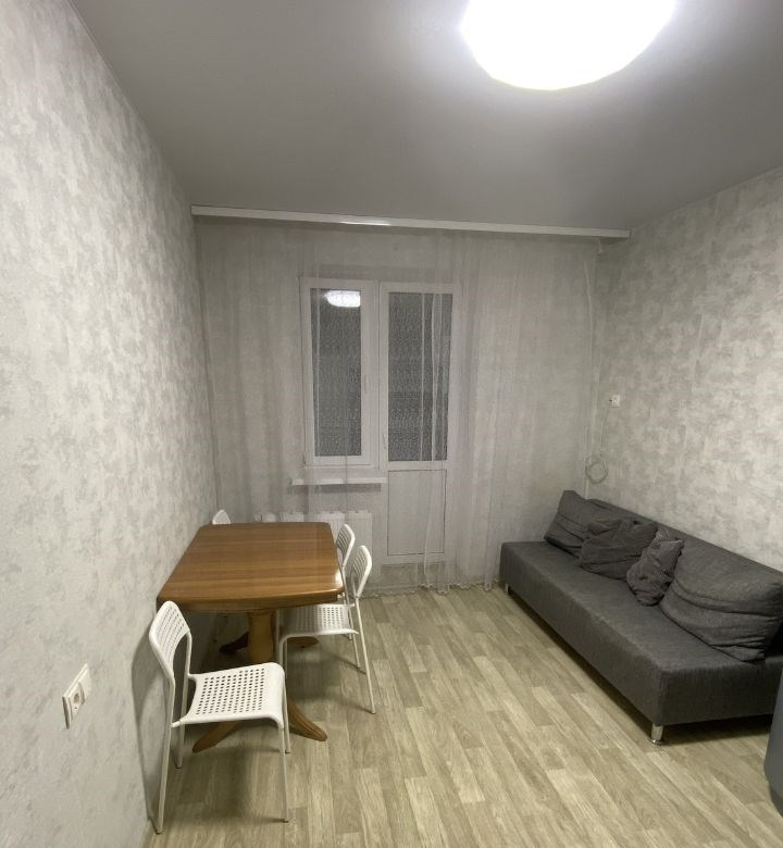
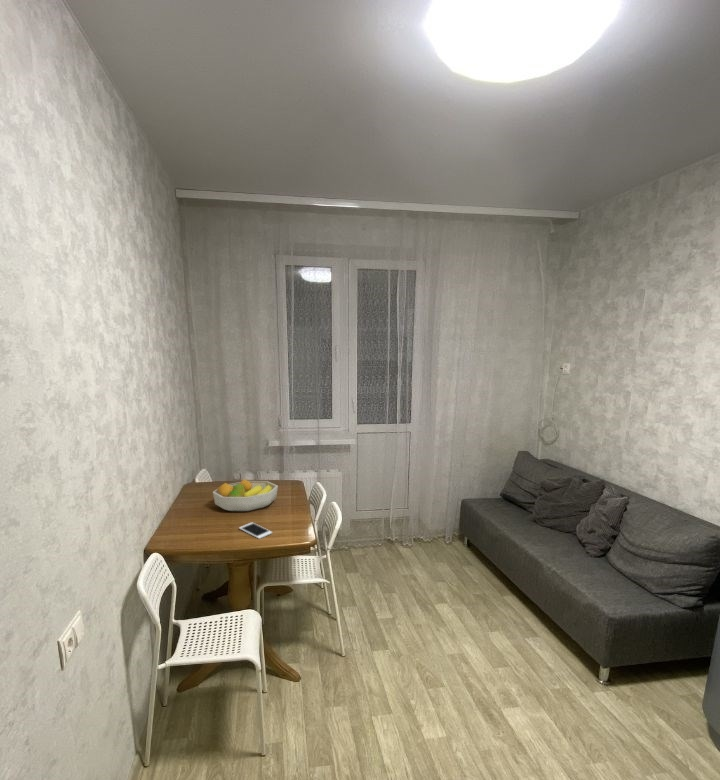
+ cell phone (255, 530)
+ fruit bowl (246, 493)
